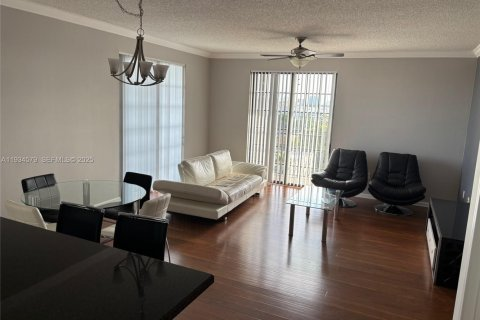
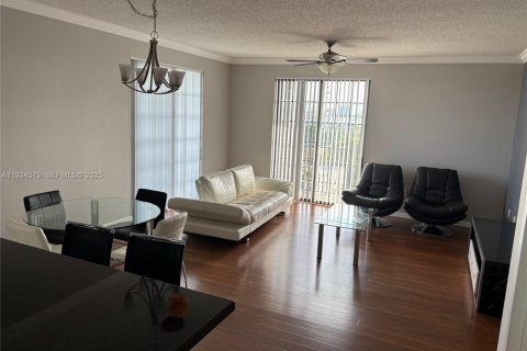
+ fruit (177, 306)
